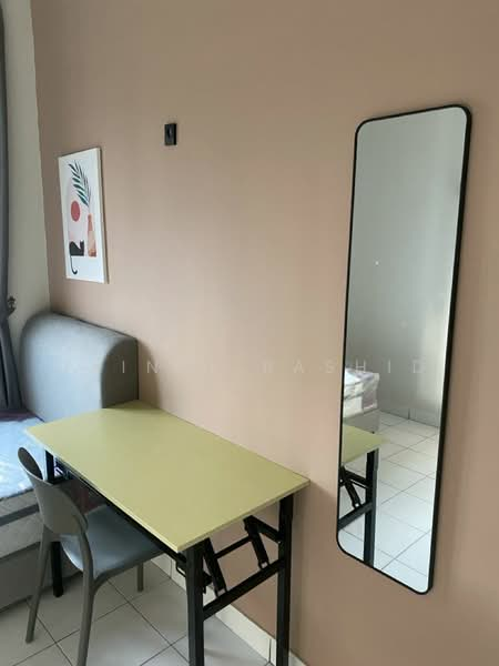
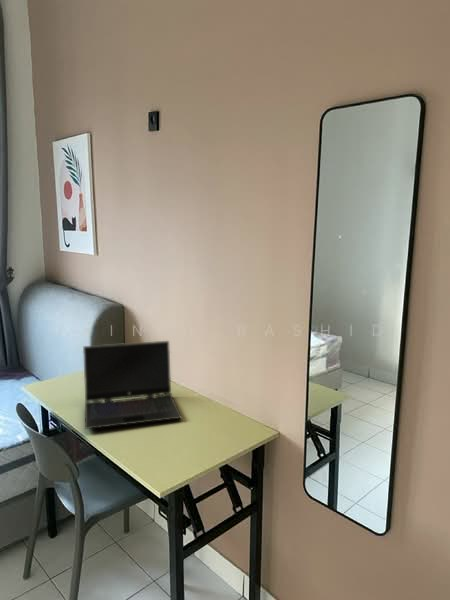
+ laptop computer (130, 382)
